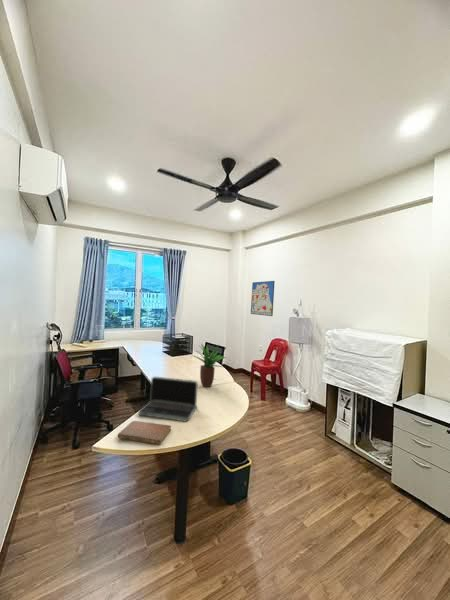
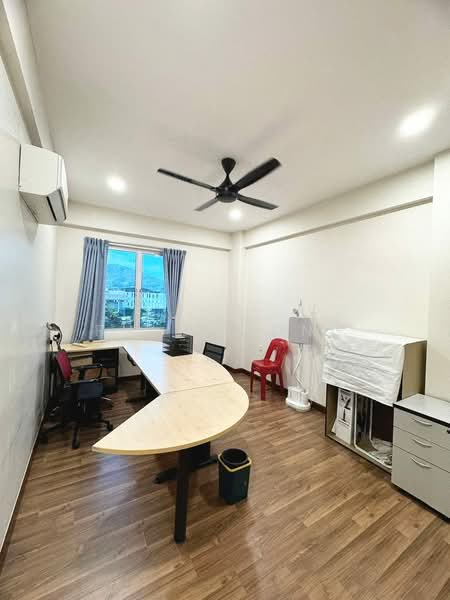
- wall art (261, 298)
- notebook (145, 431)
- laptop (168, 396)
- potted plant (210, 364)
